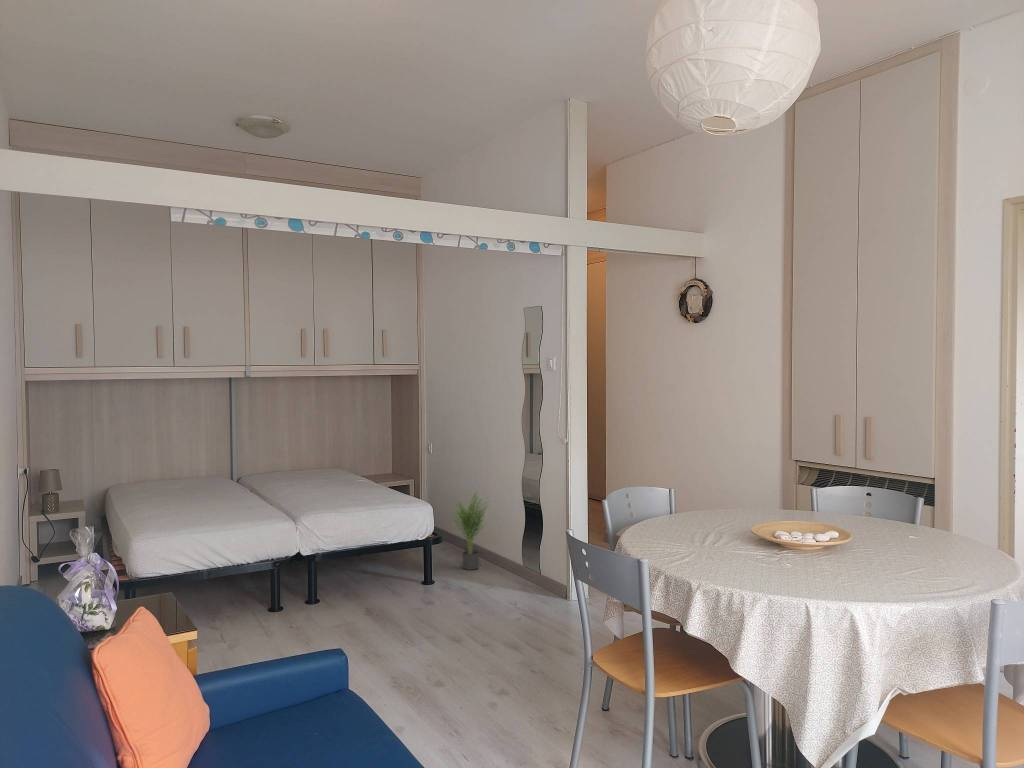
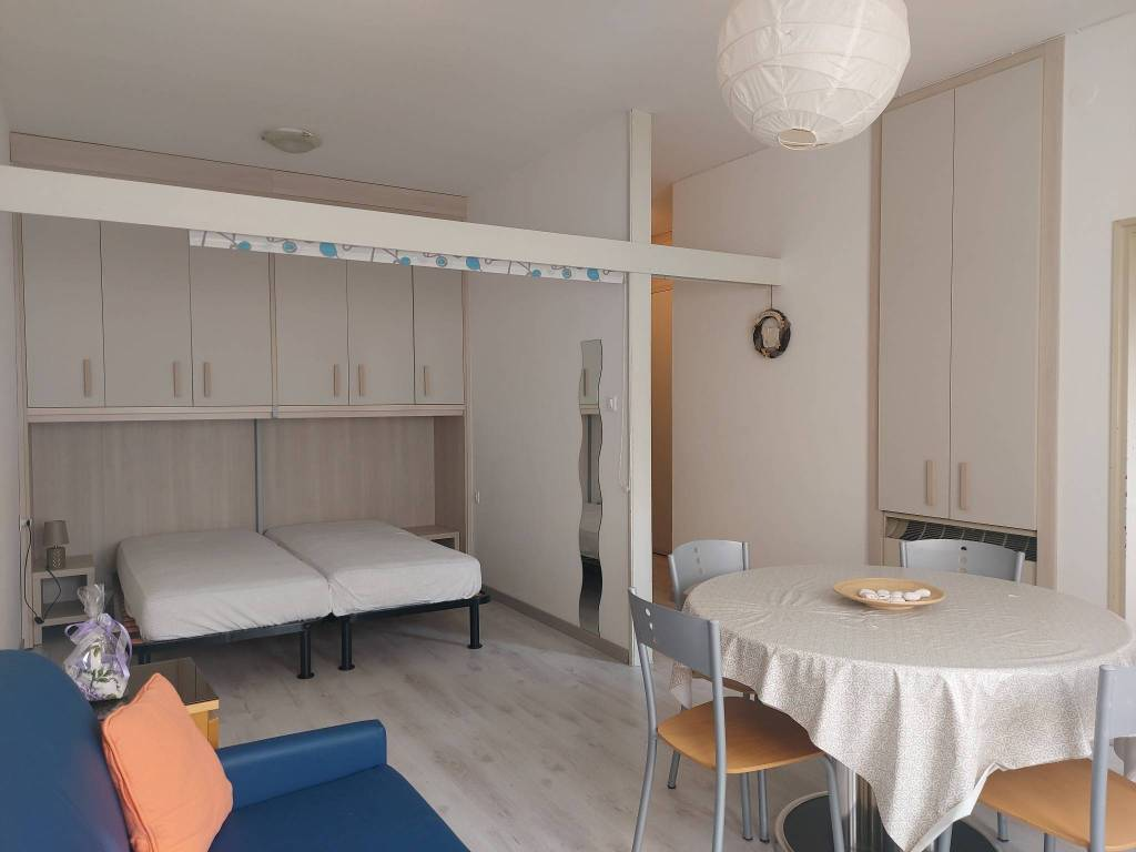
- potted plant (468, 528)
